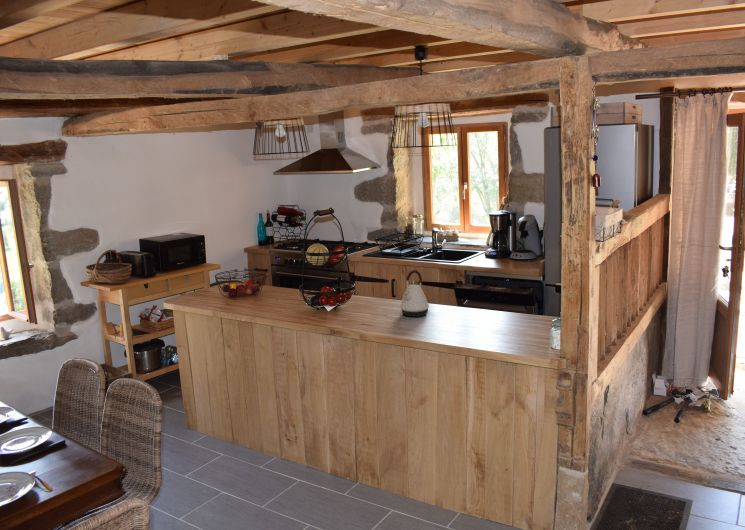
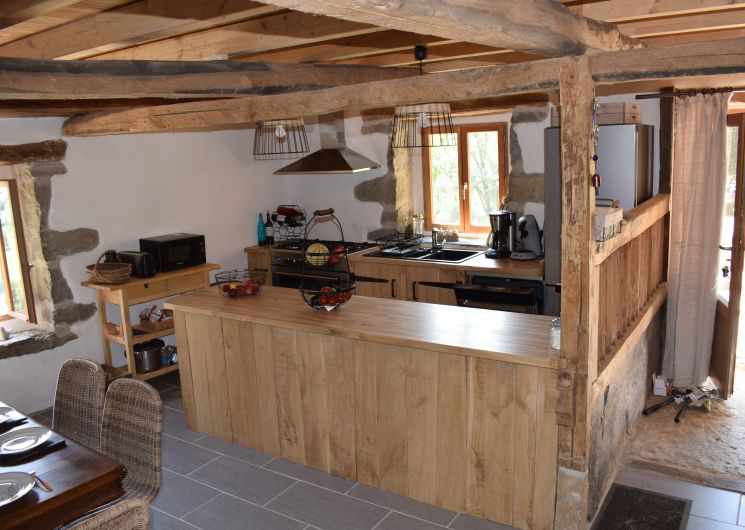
- kettle (413, 292)
